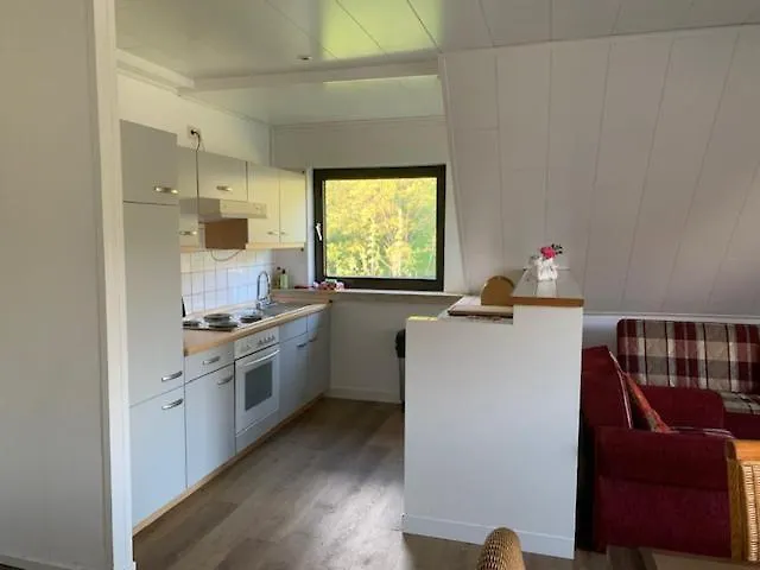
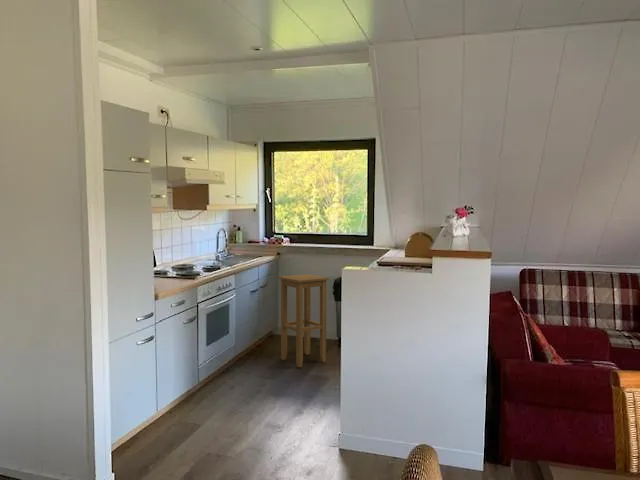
+ stool (302, 318)
